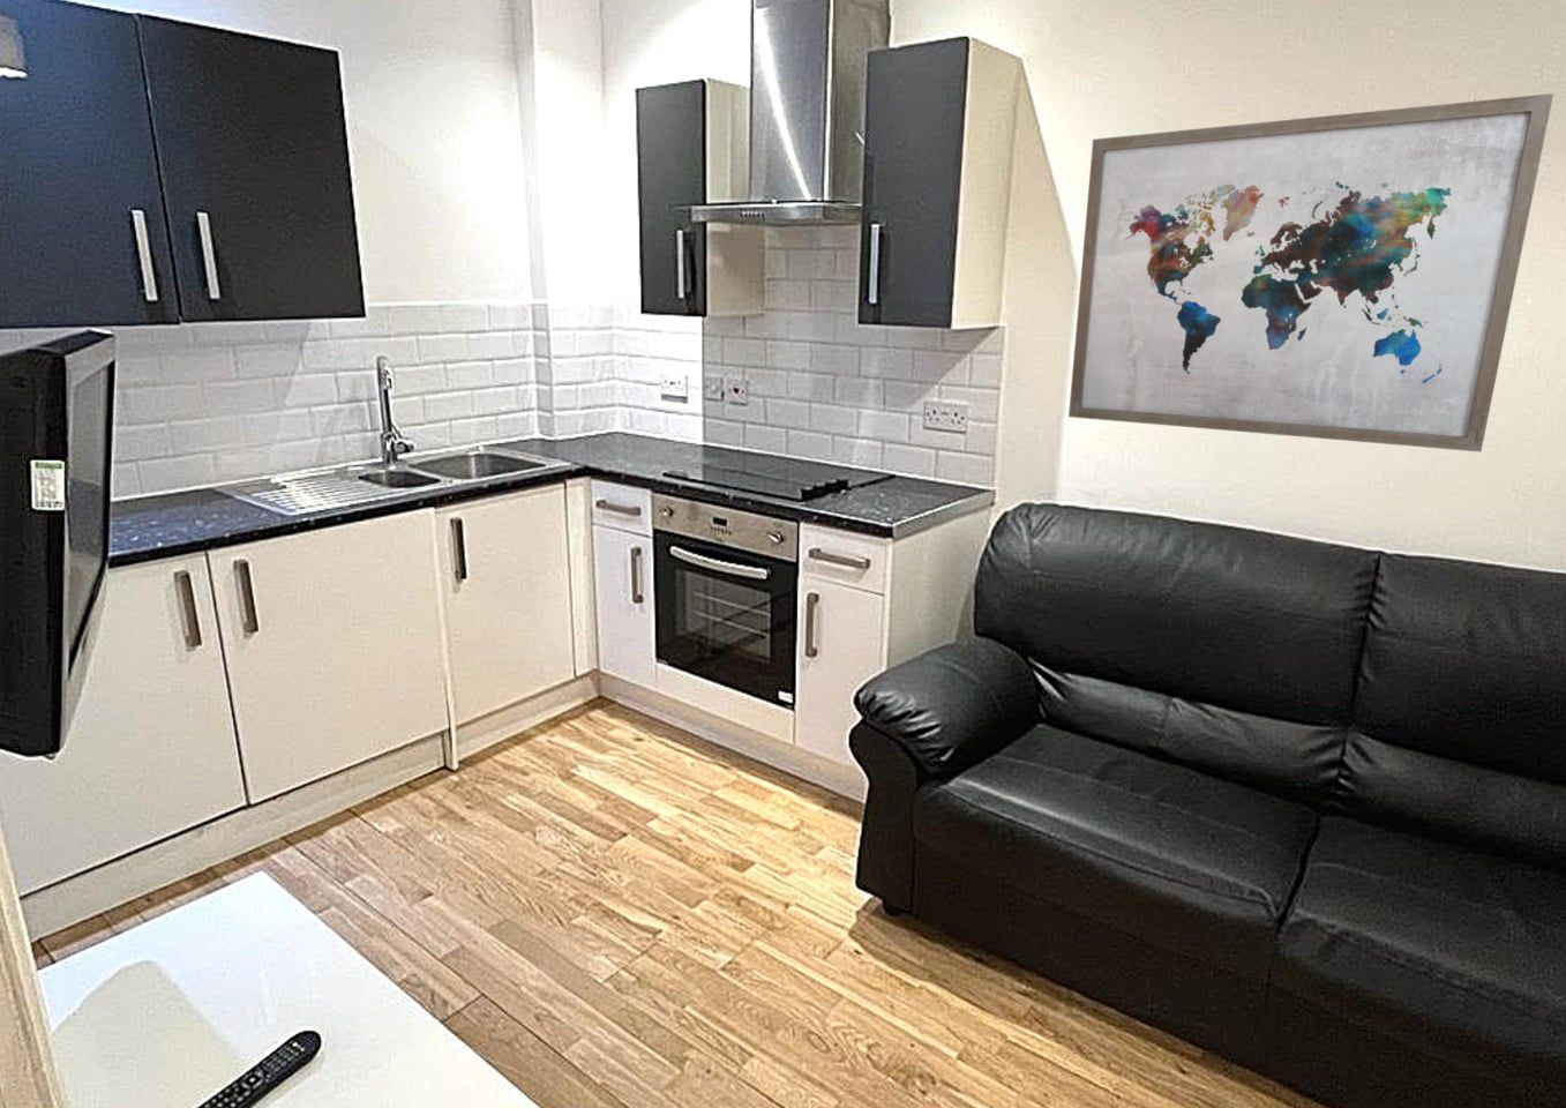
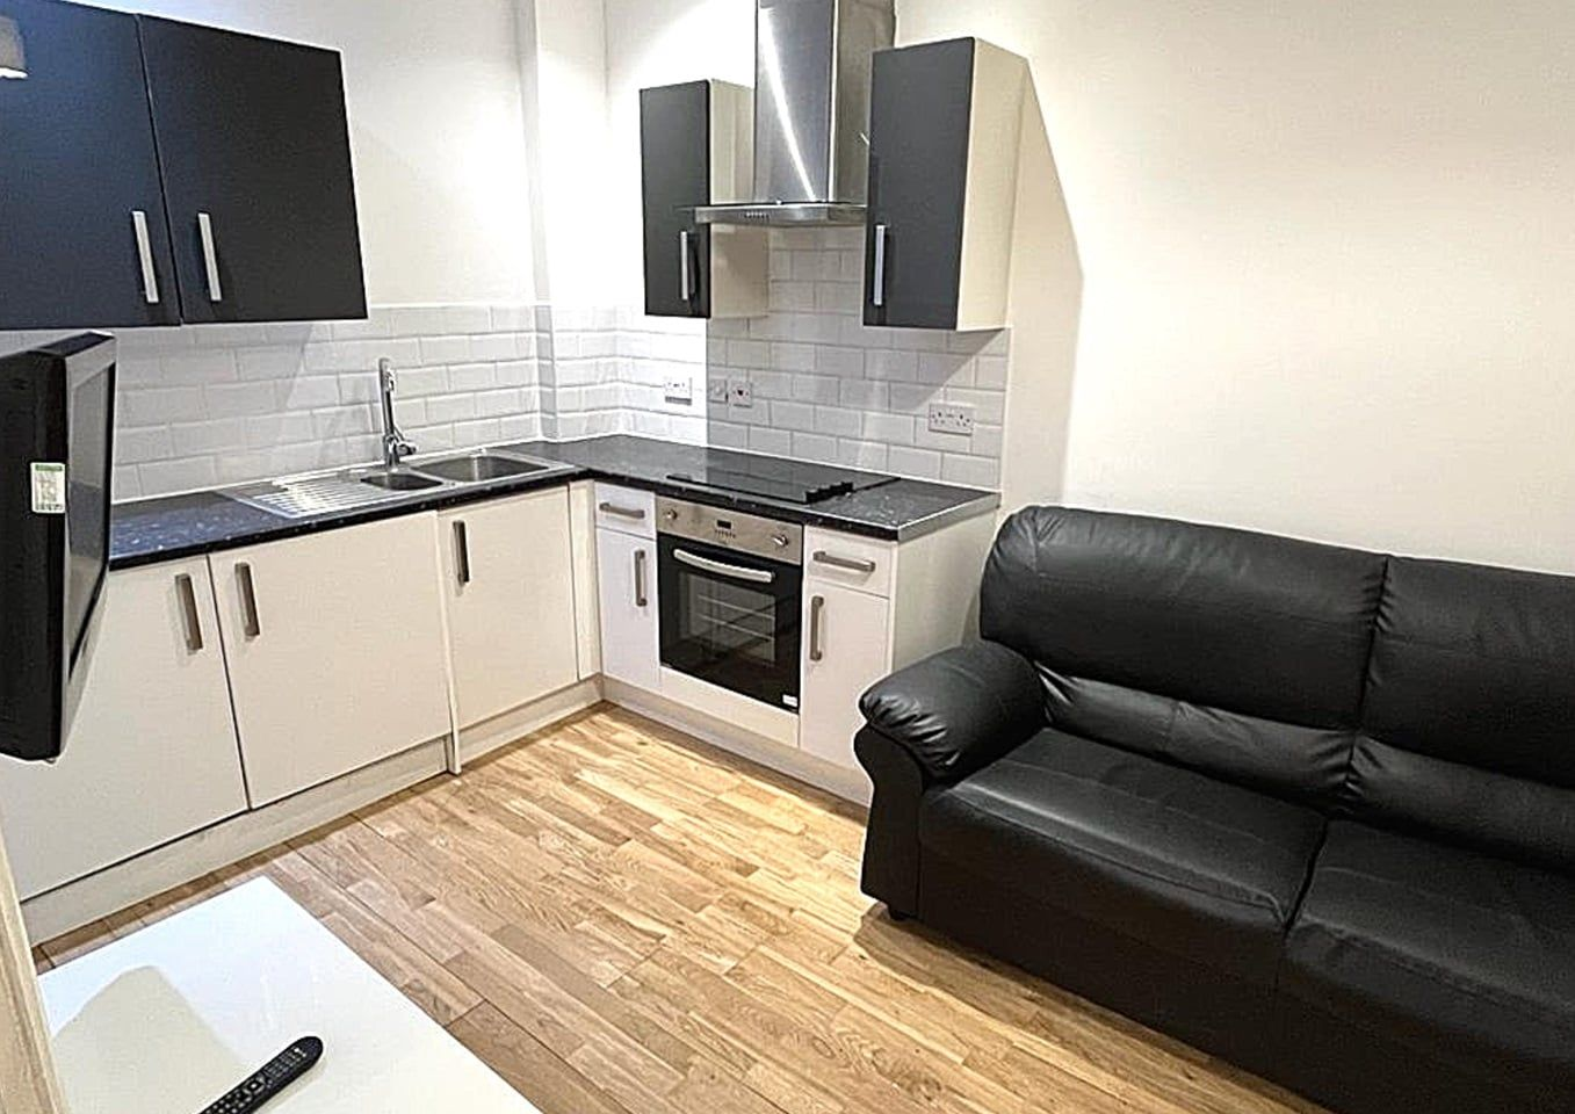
- wall art (1271, 282)
